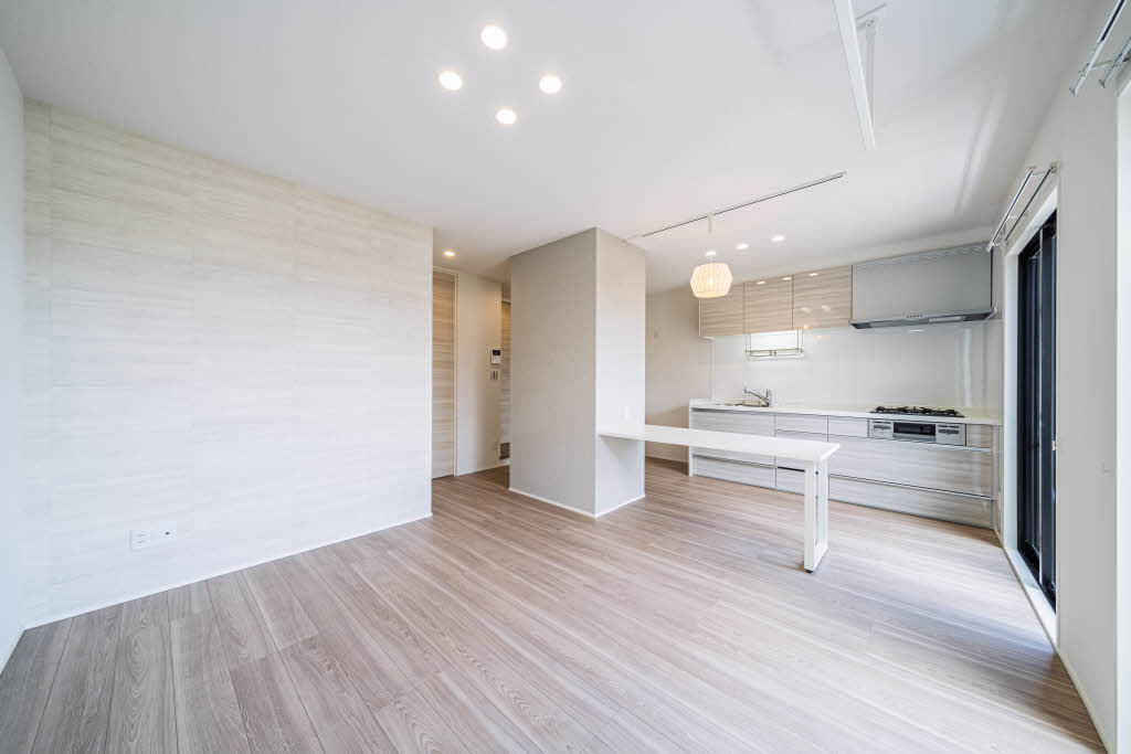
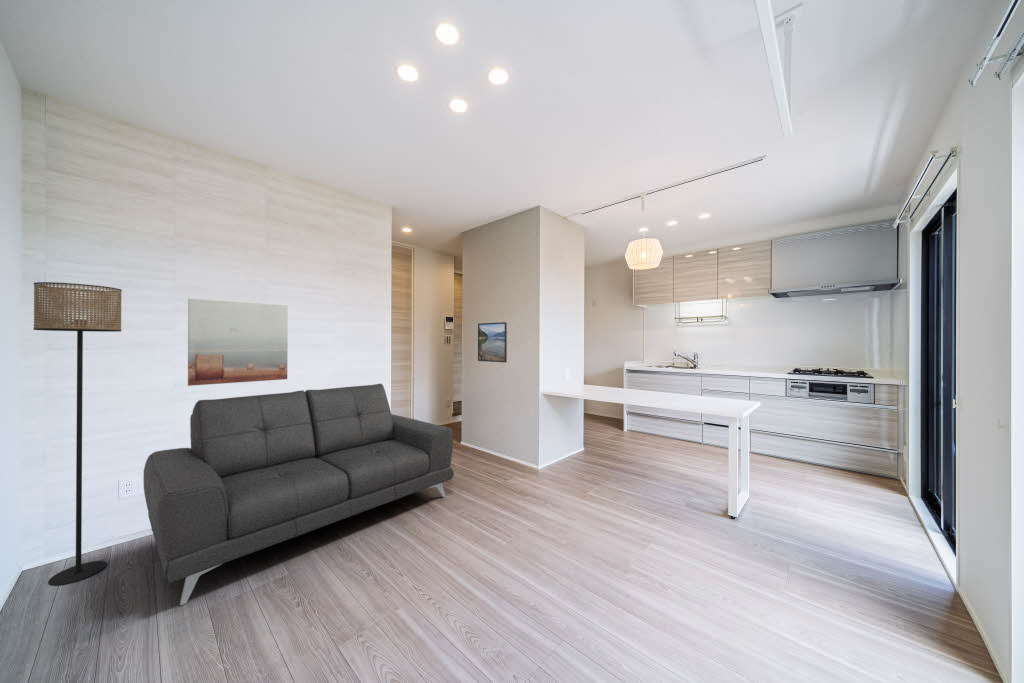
+ floor lamp (79, 429)
+ sofa (320, 454)
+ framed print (491, 342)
+ wall art (241, 342)
